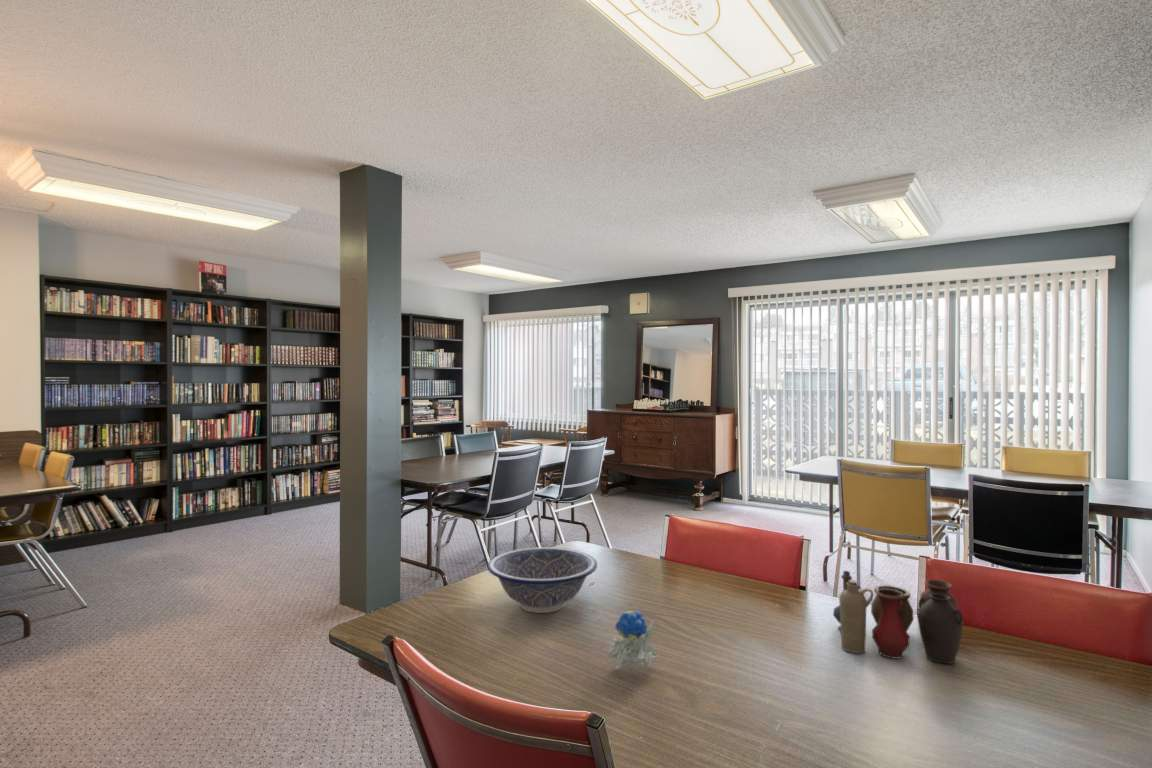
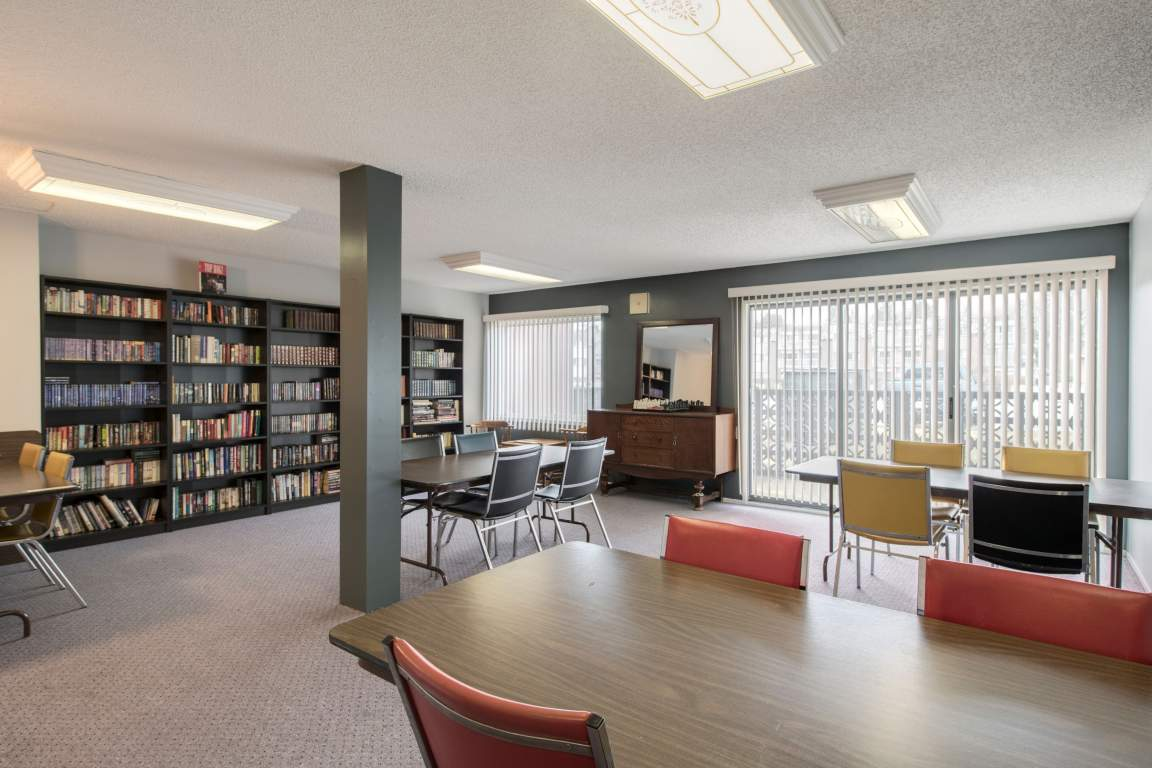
- decorative bowl (542, 583)
- flower (628, 641)
- vase (895, 610)
